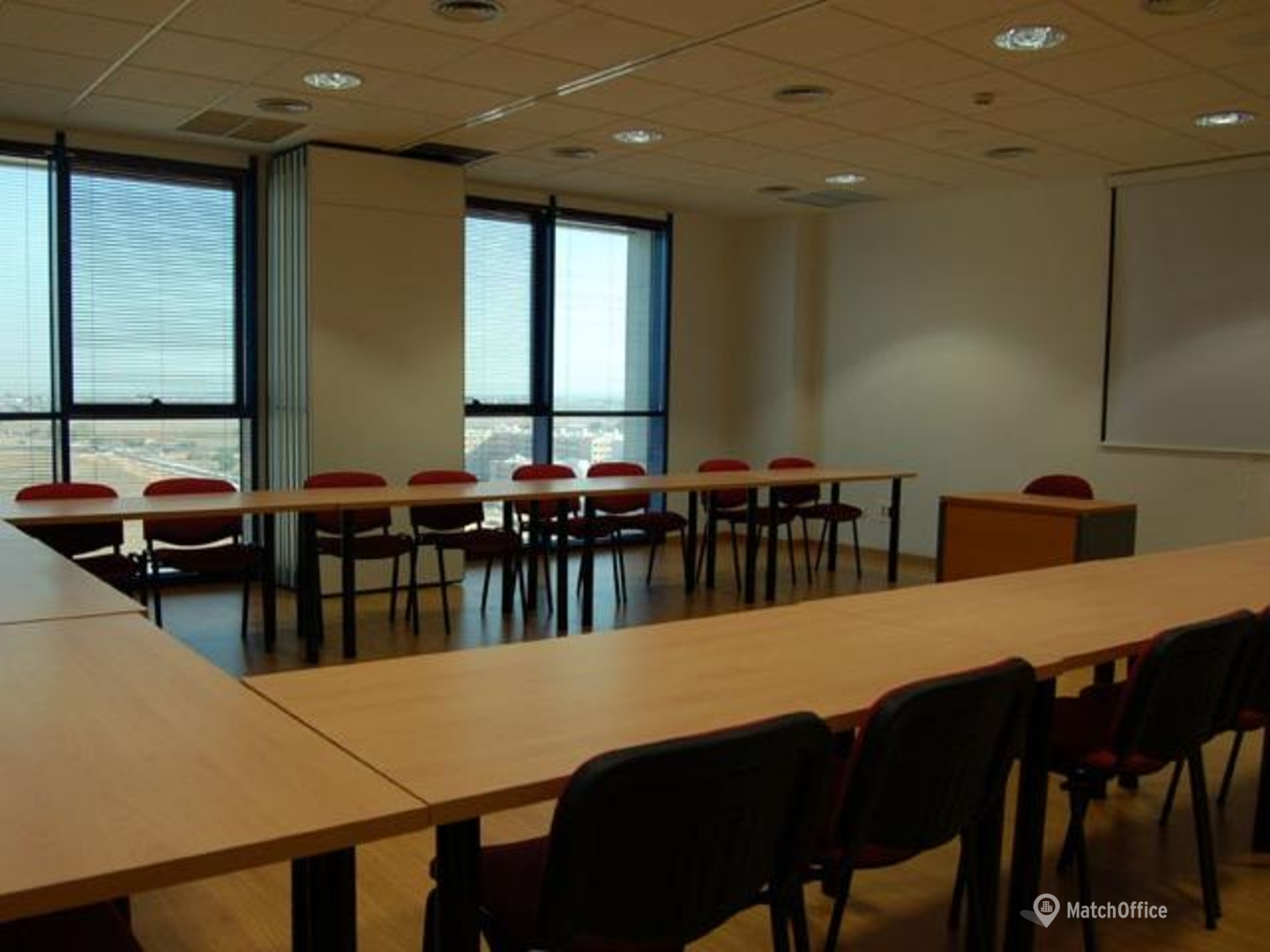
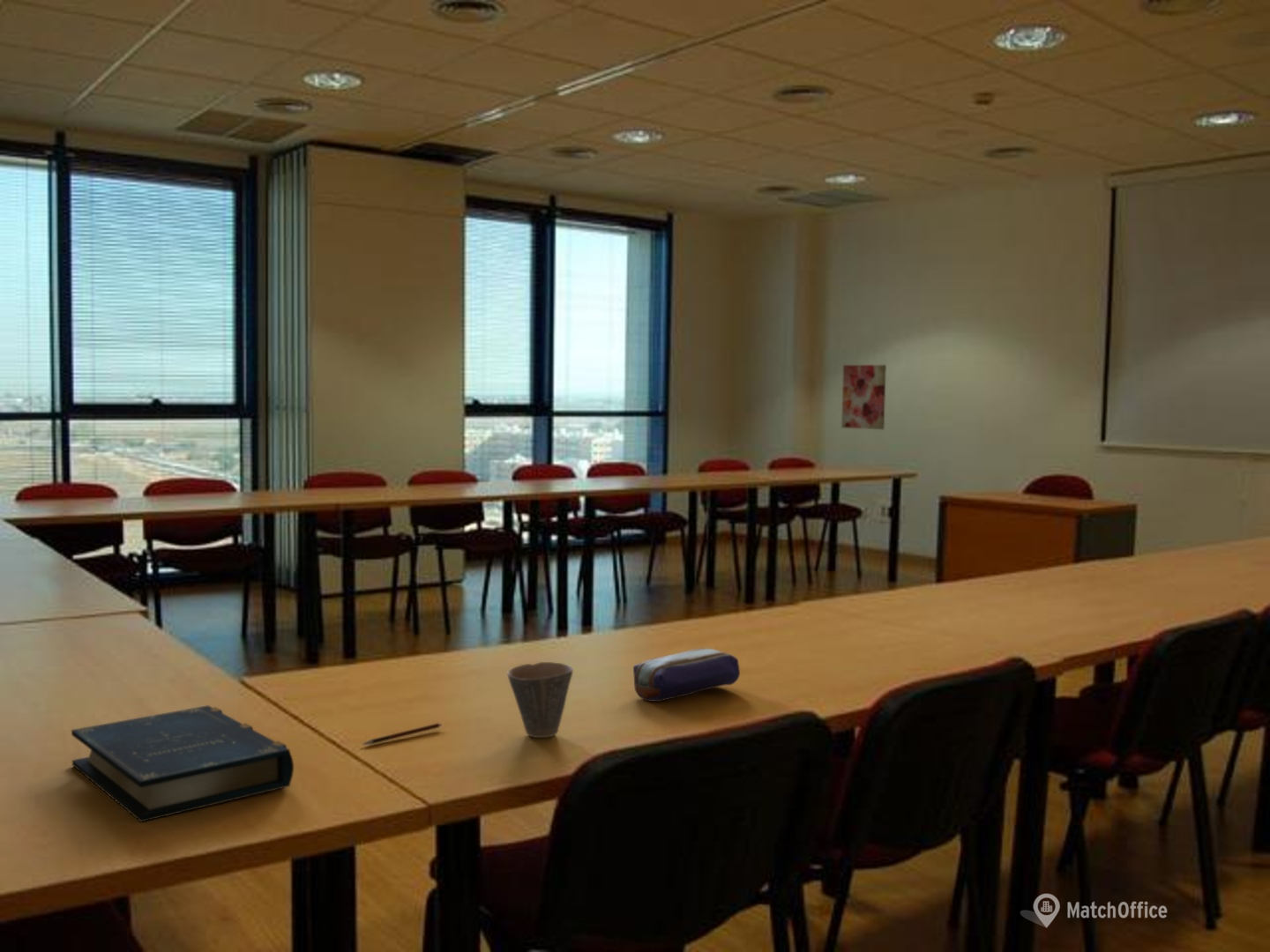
+ pencil case (687, 673)
+ cup (539, 701)
+ pen (402, 733)
+ wall art (863, 397)
+ book (182, 756)
